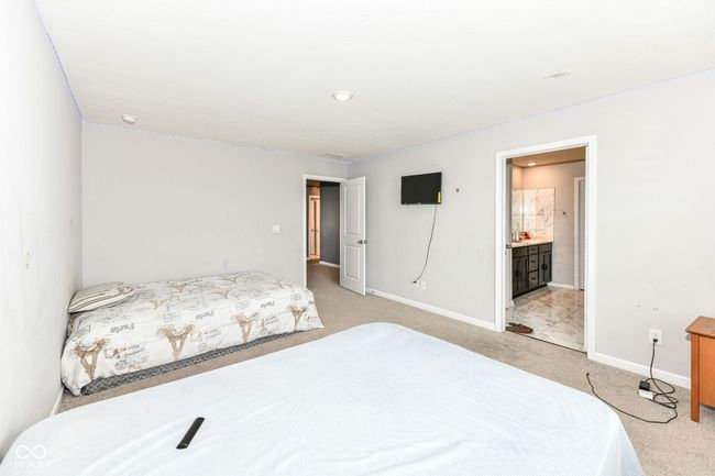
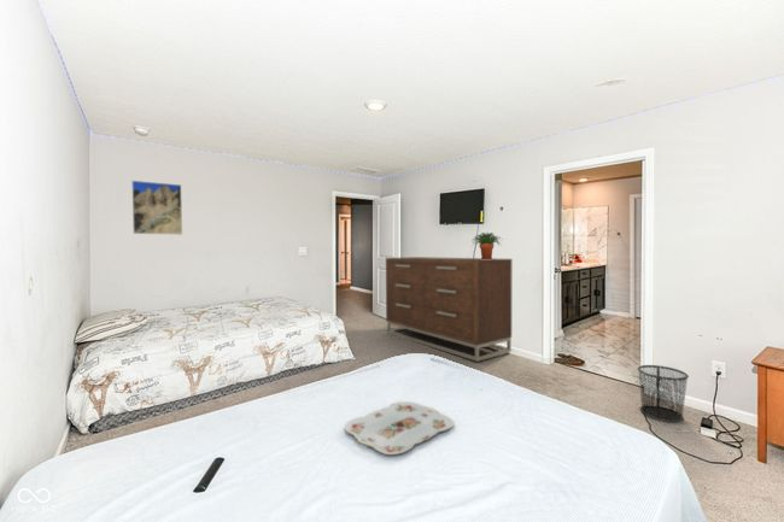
+ waste bin (661, 392)
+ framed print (157, 209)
+ serving tray (399, 424)
+ dresser (440, 300)
+ potted plant (486, 245)
